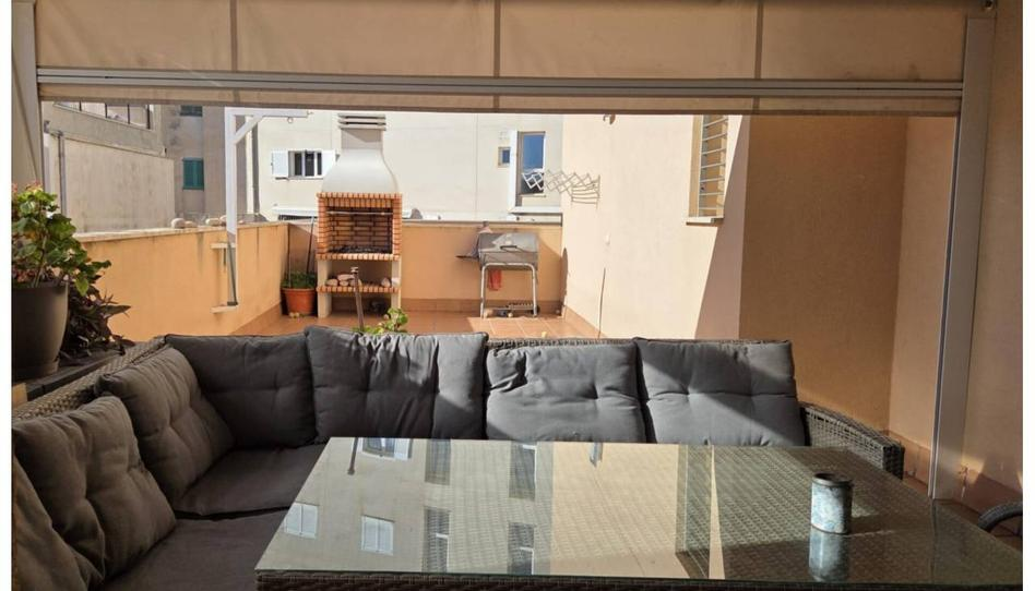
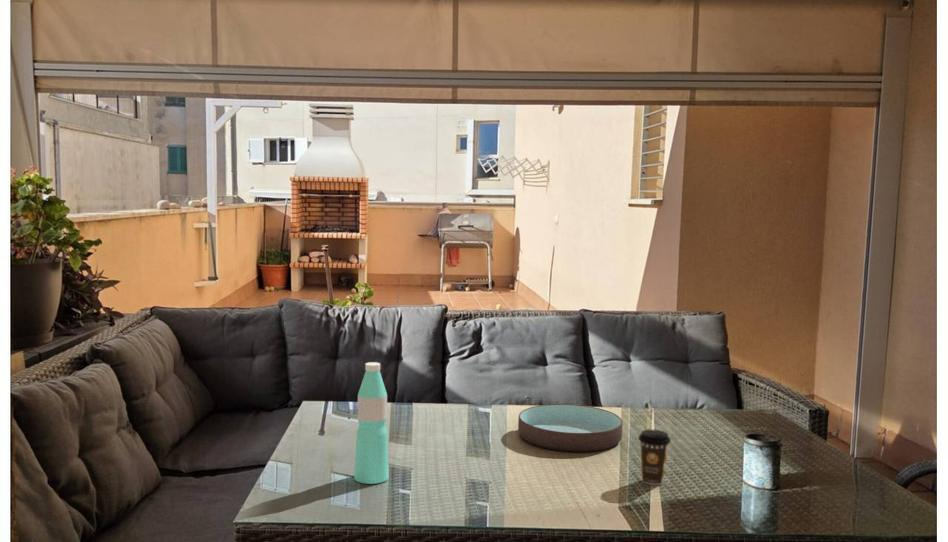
+ bowl (569, 427)
+ water bottle (372, 421)
+ coffee cup (653, 457)
